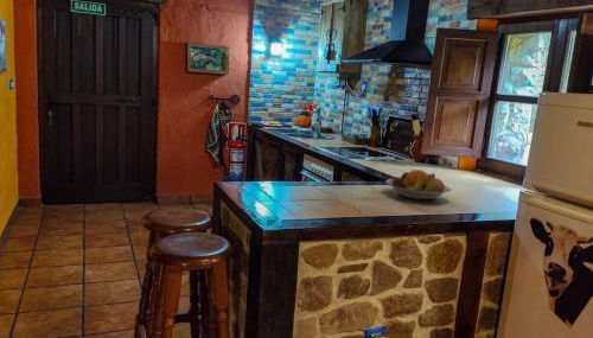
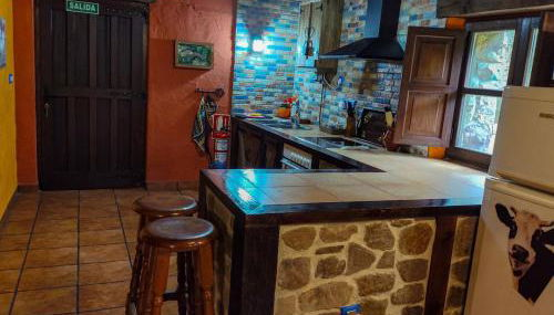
- fruit bowl (417, 181)
